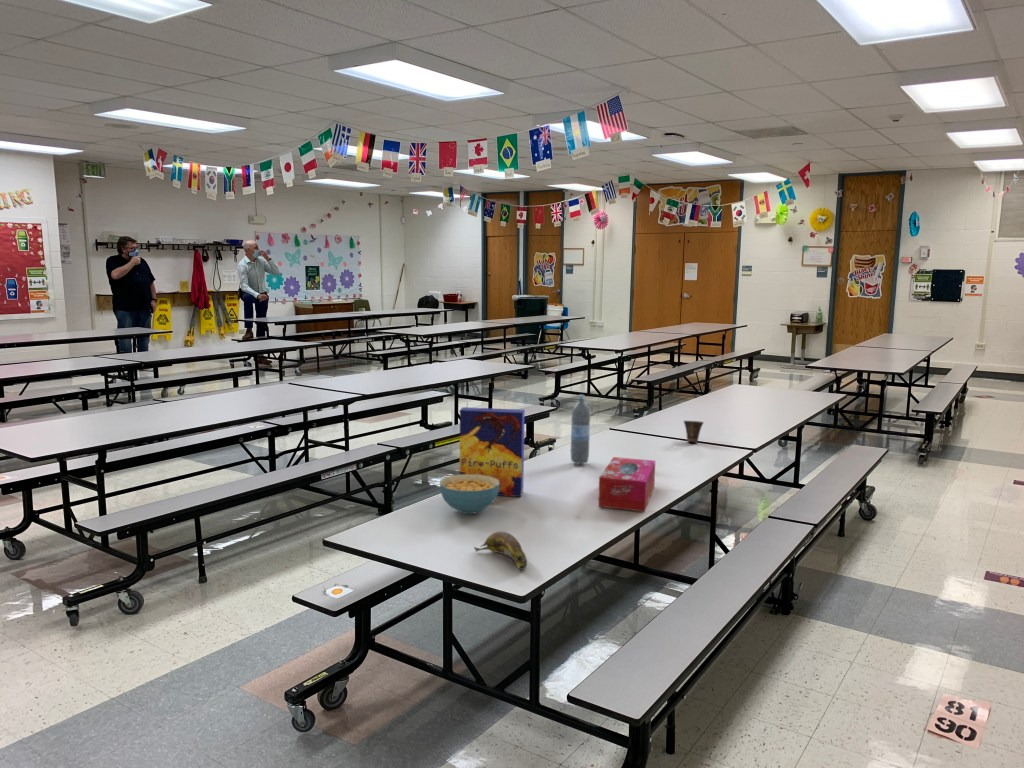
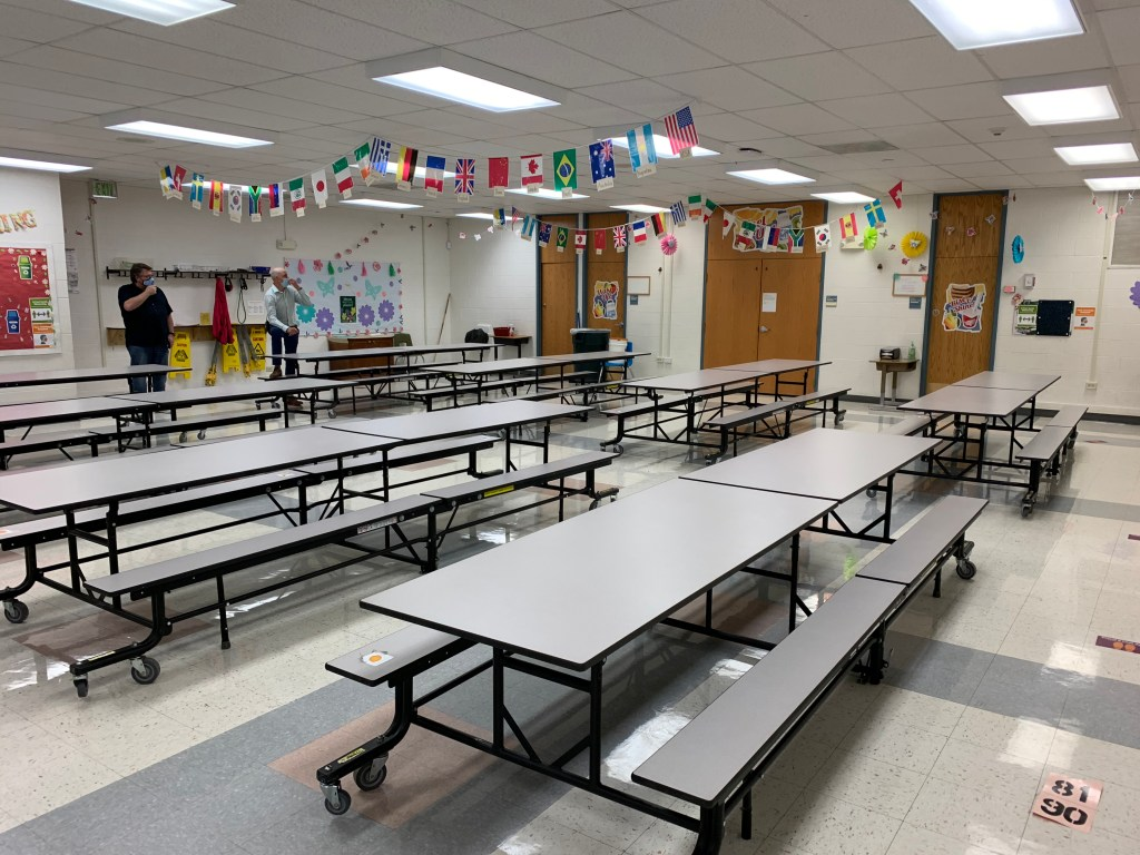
- cup (693, 430)
- cereal box (491, 451)
- tissue box (628, 482)
- cereal bowl (469, 496)
- water bottle (580, 429)
- banana (502, 546)
